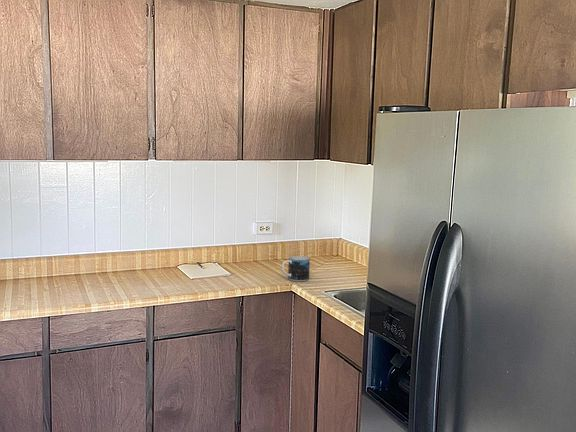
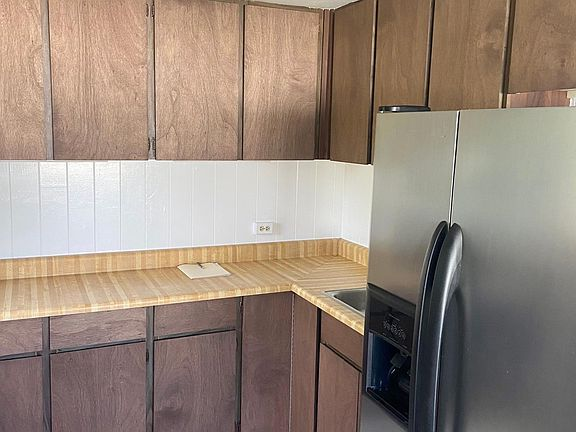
- mug (294, 268)
